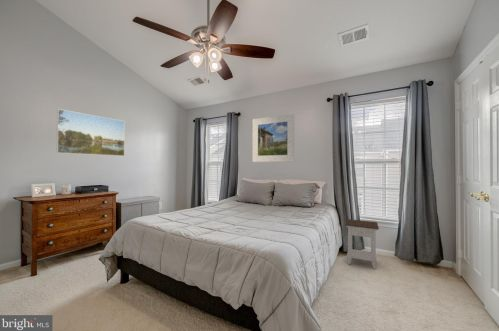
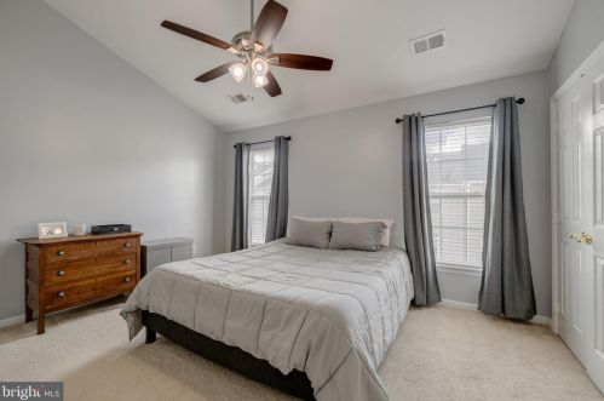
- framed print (94, 135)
- nightstand (362, 236)
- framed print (272, 139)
